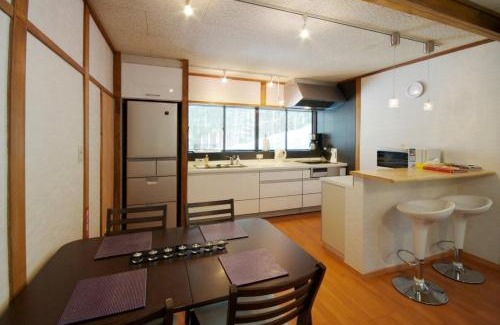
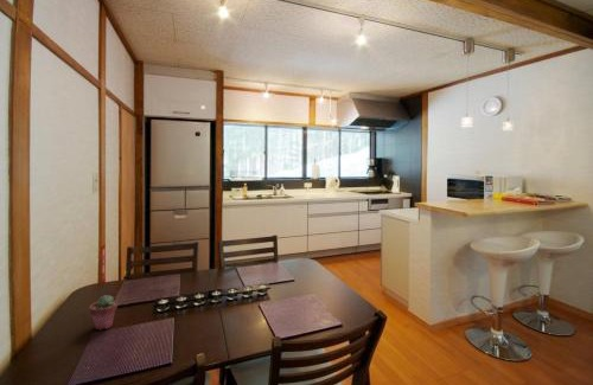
+ potted succulent (103, 310)
